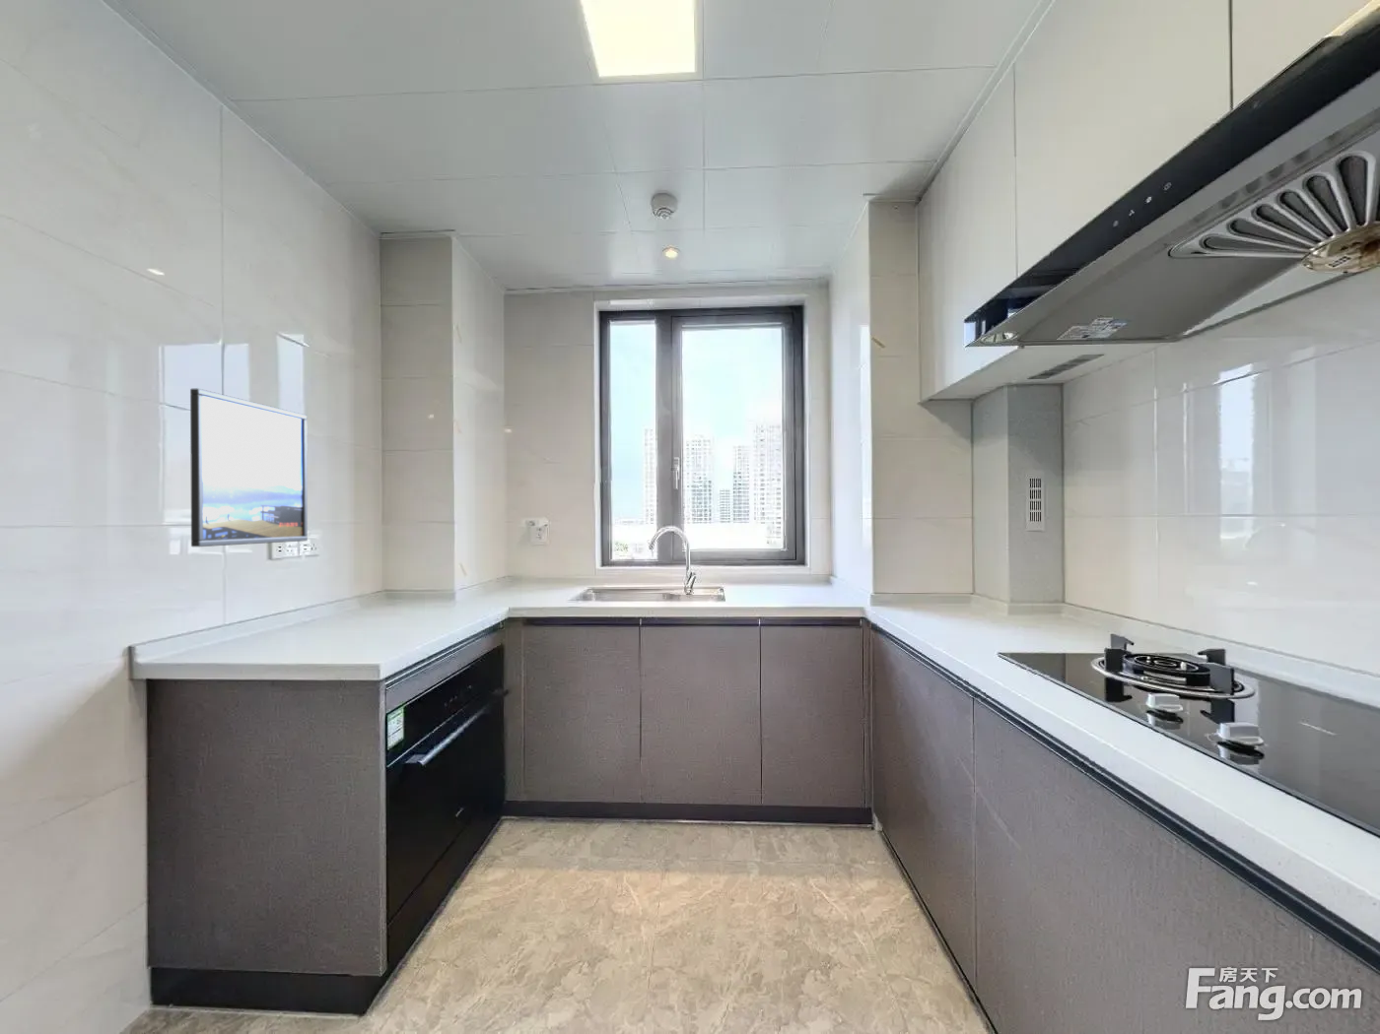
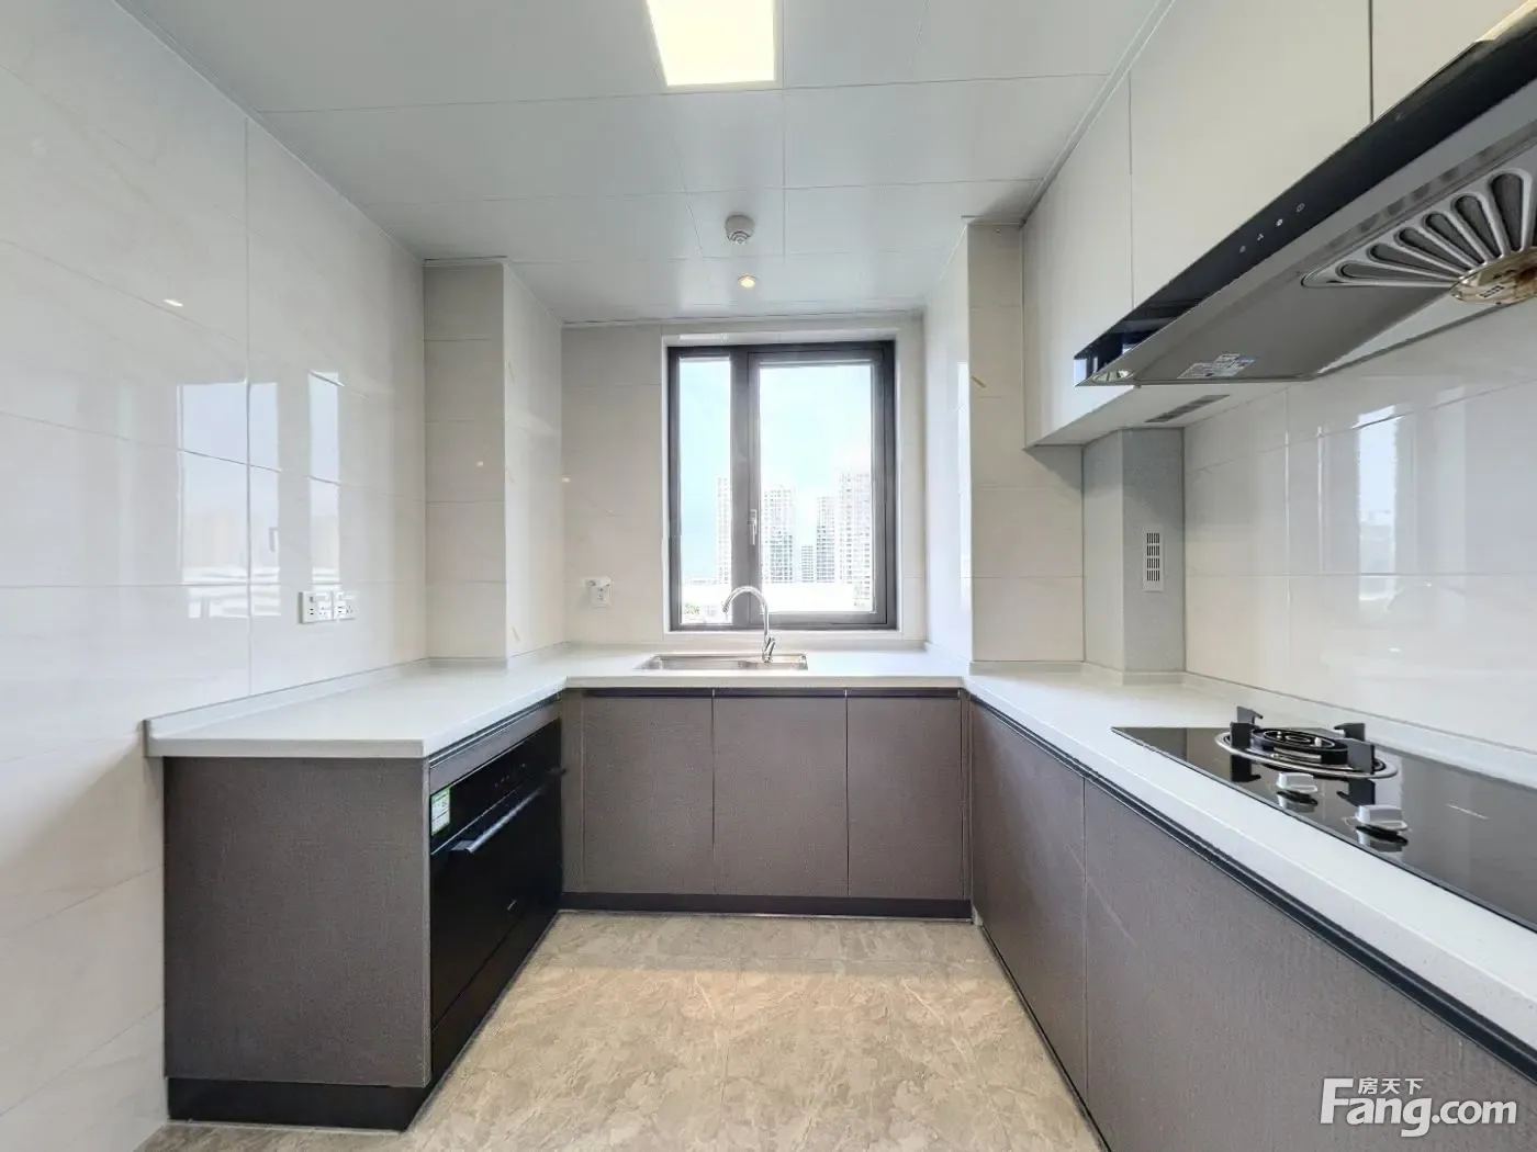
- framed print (255, 472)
